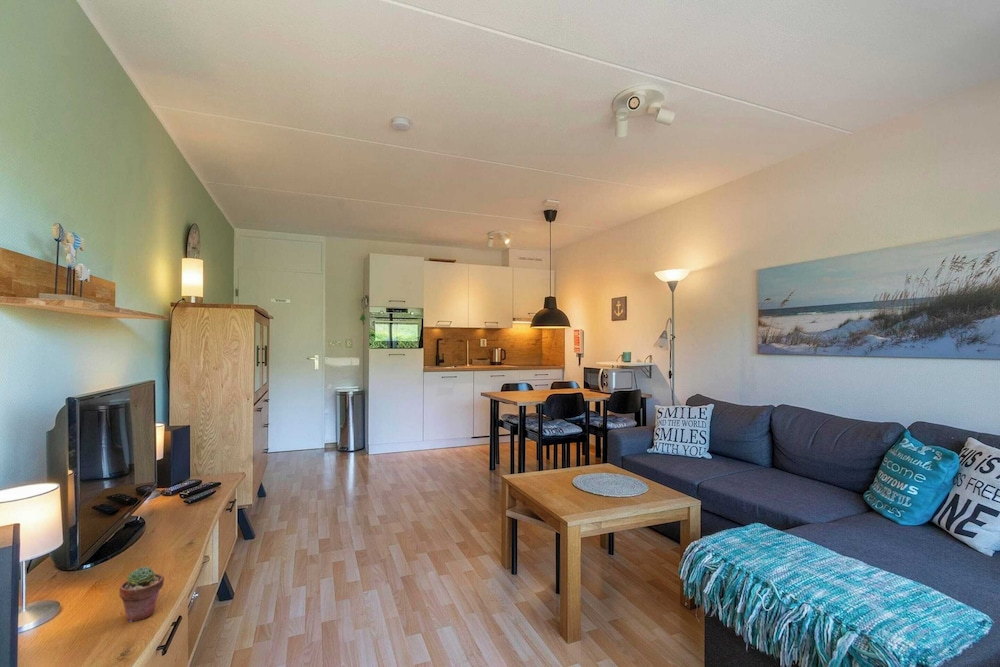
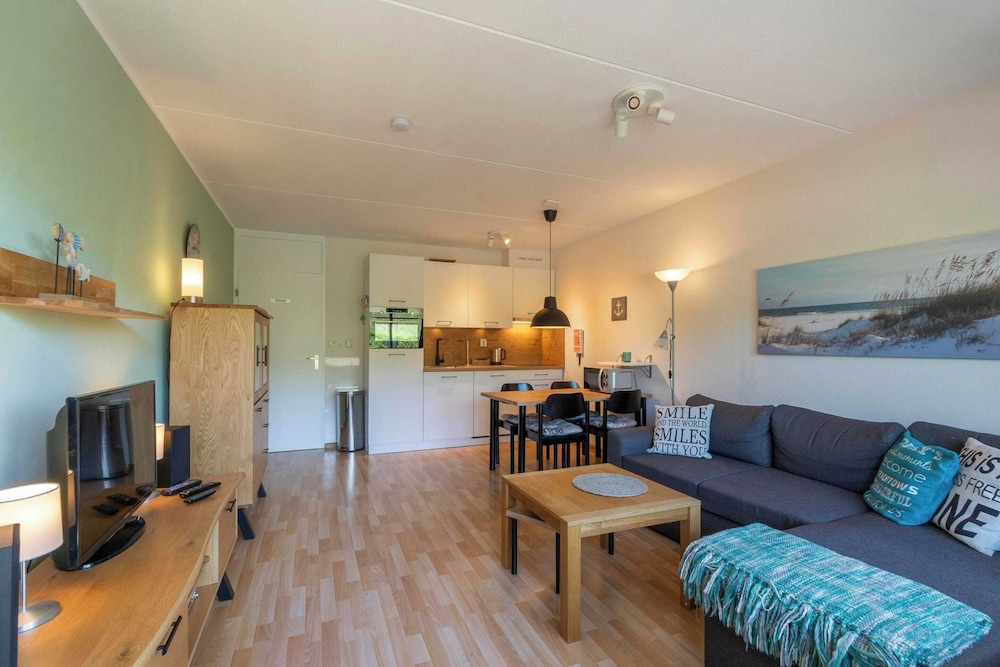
- potted succulent (141, 591)
